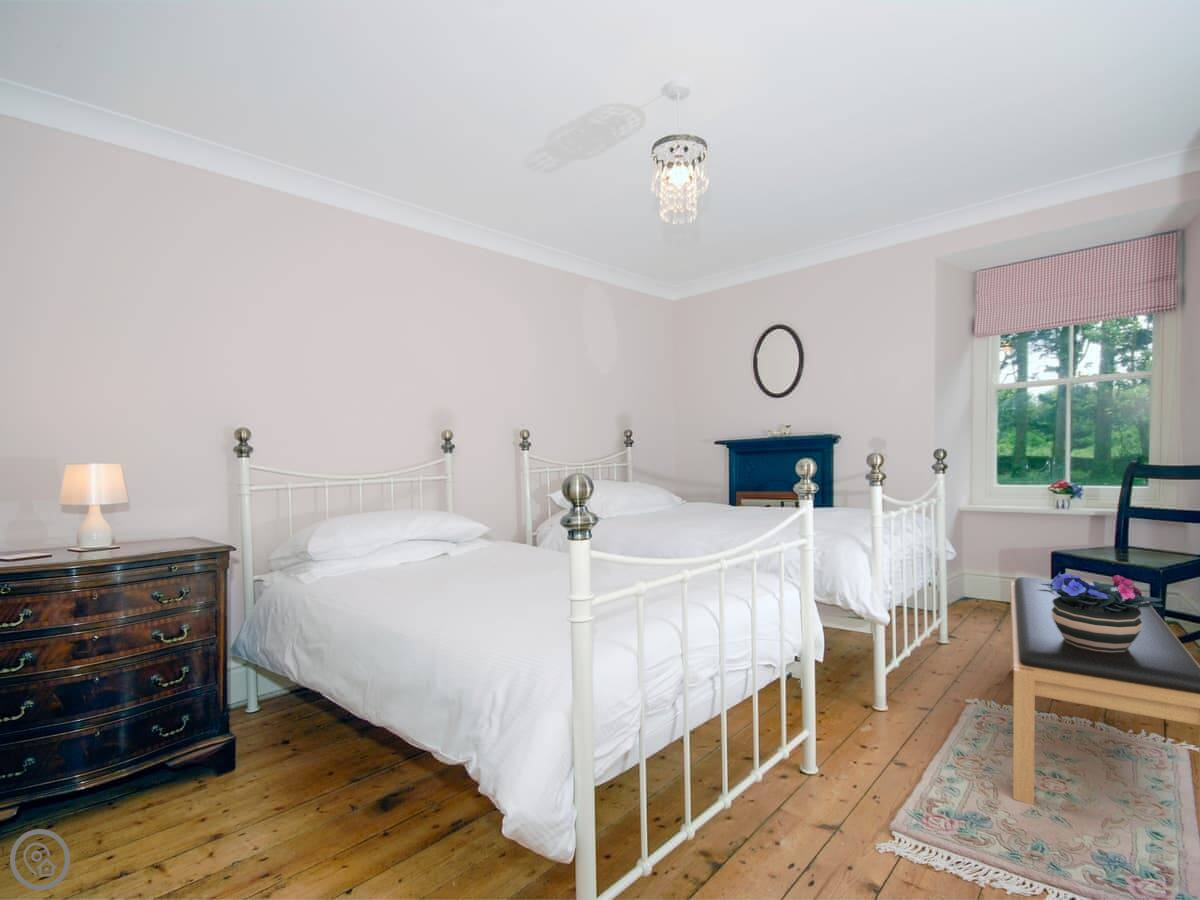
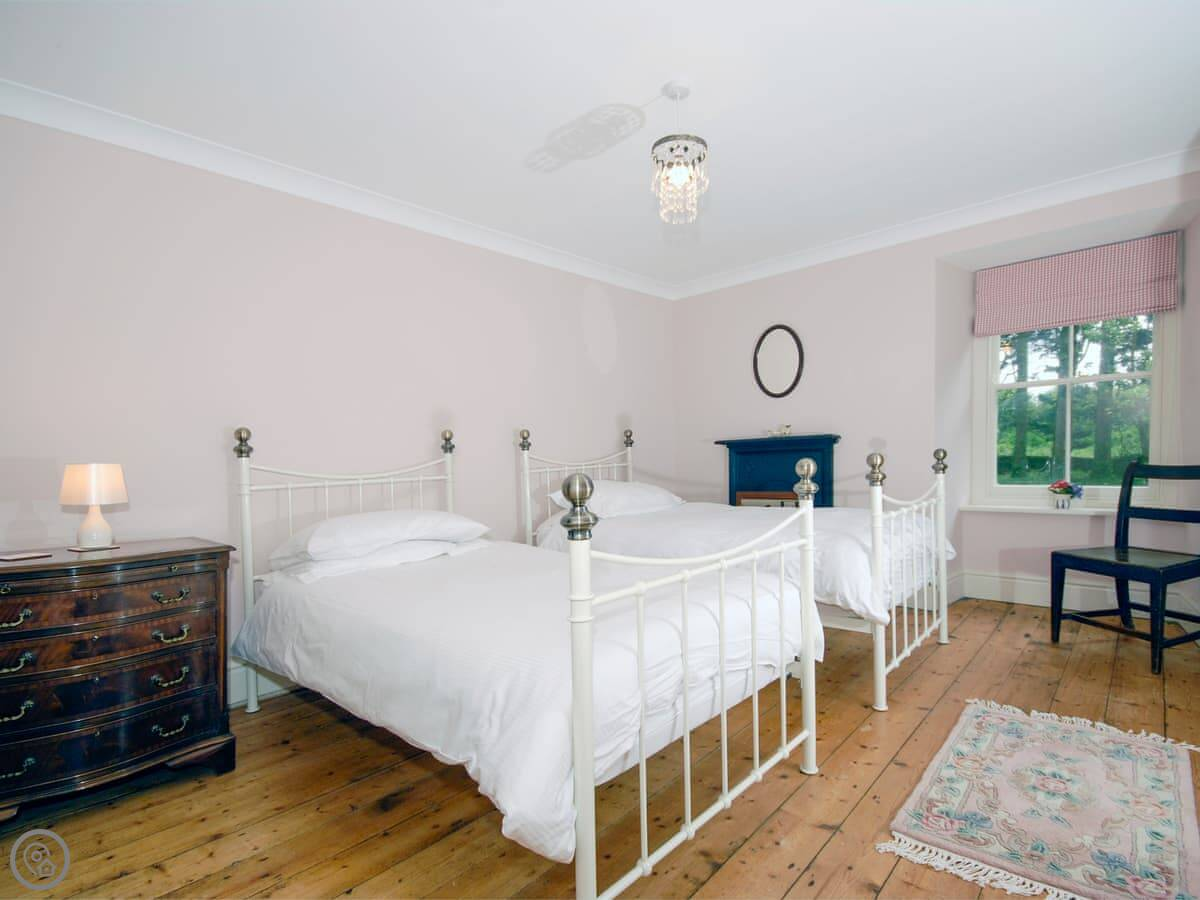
- bench (1088, 672)
- potted flower (1095, 607)
